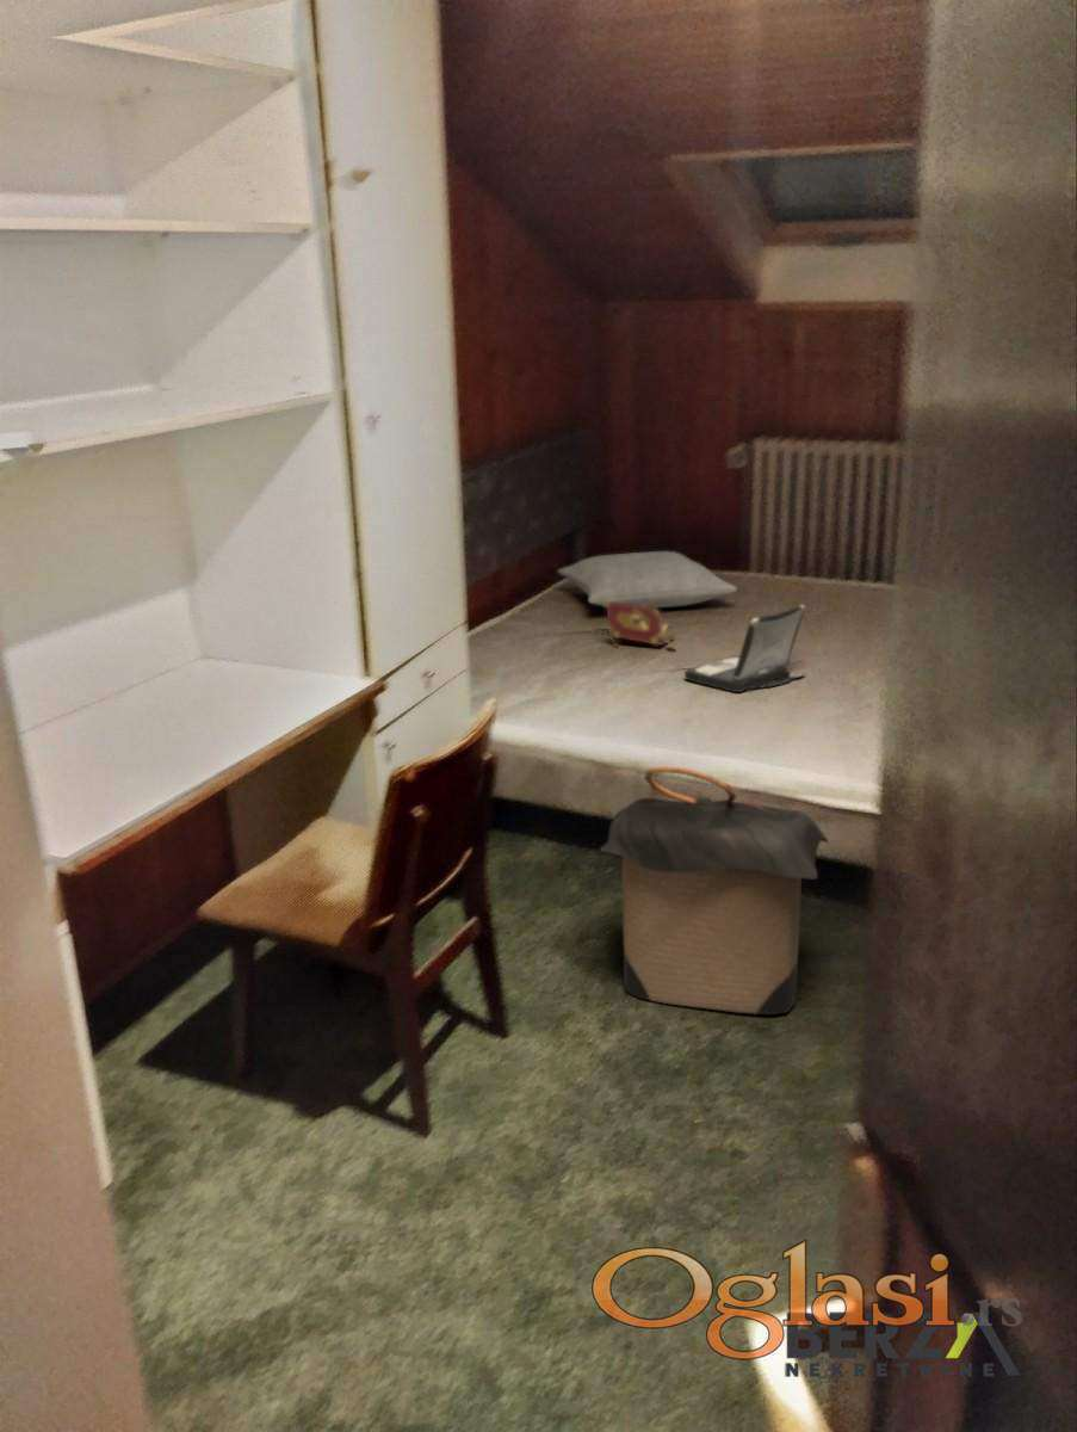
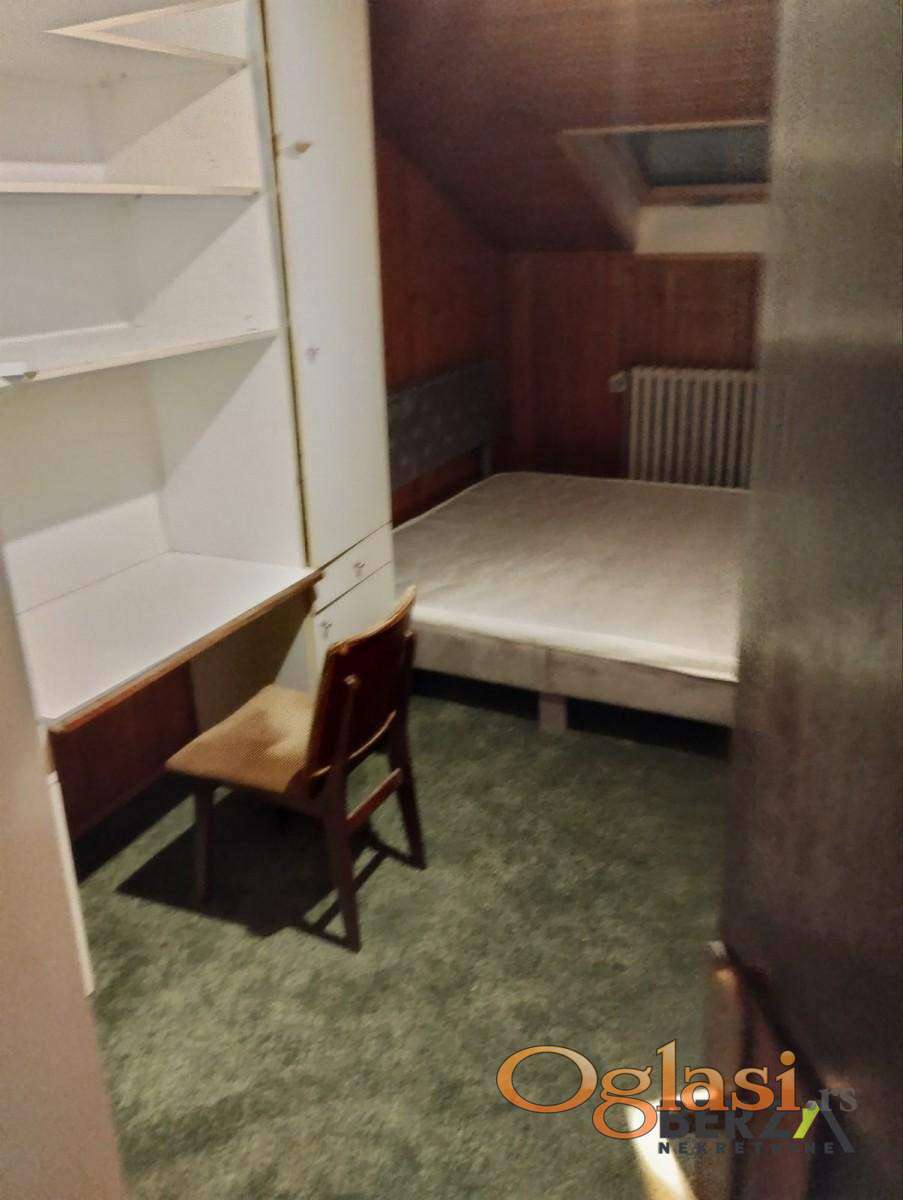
- laundry hamper (714, 875)
- book (640, 621)
- laptop (747, 643)
- pillow (643, 580)
